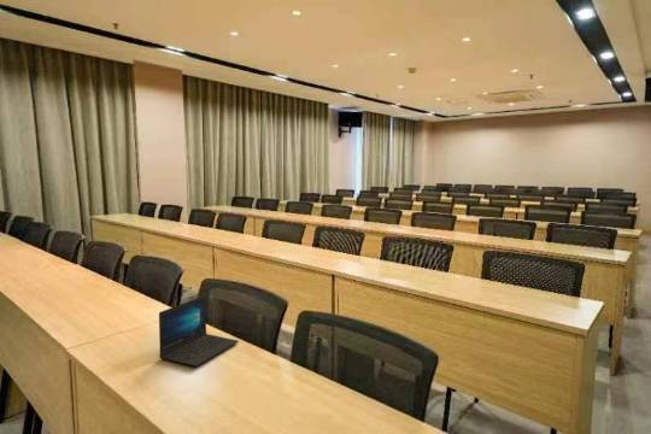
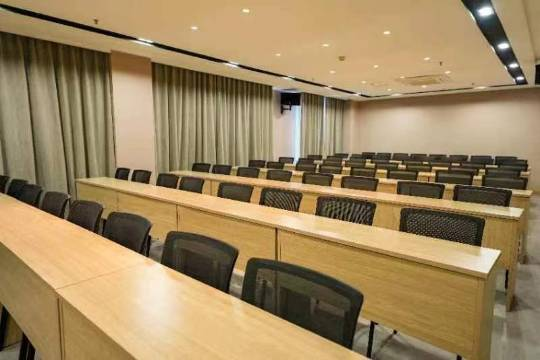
- laptop (200, 328)
